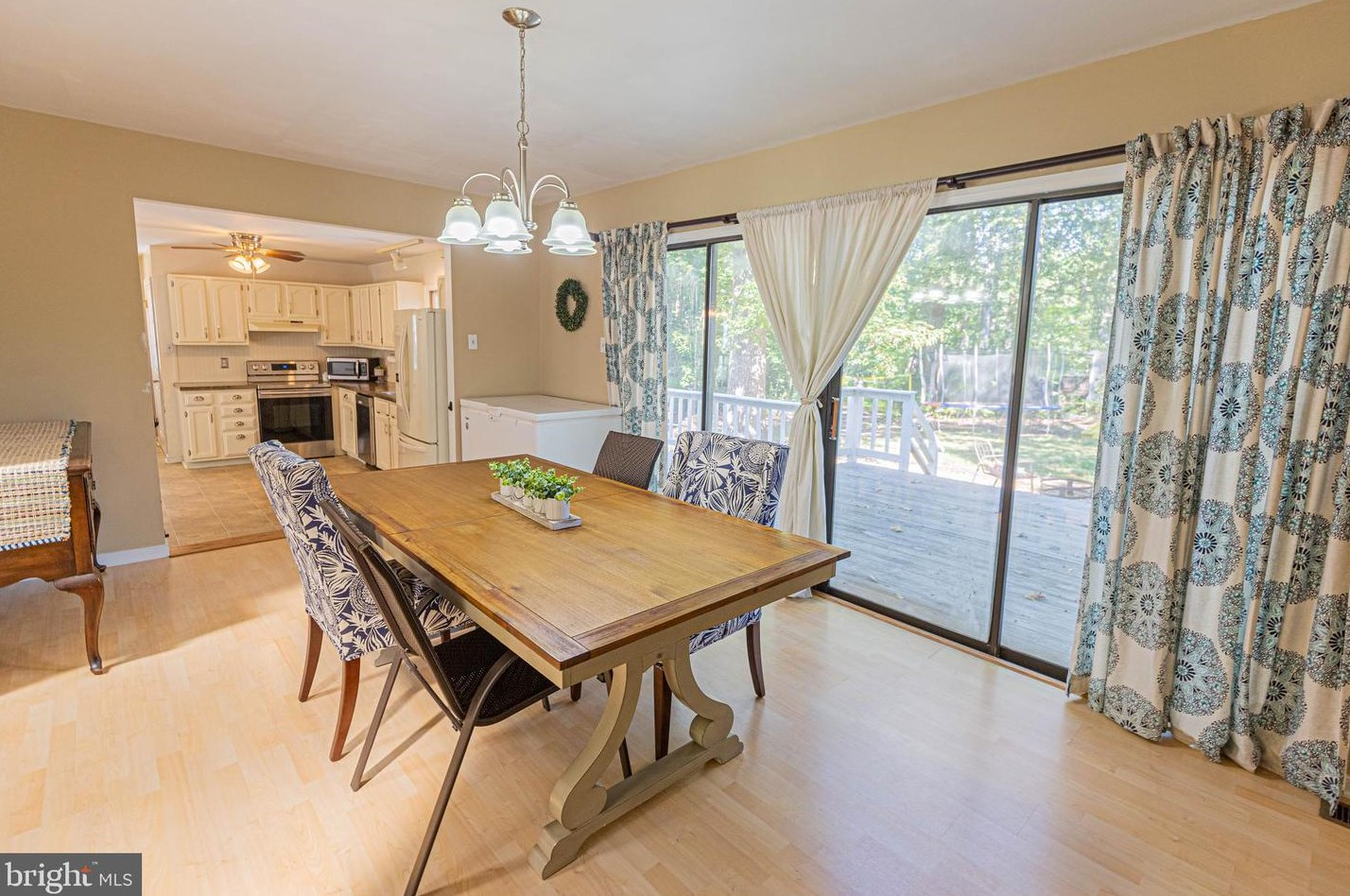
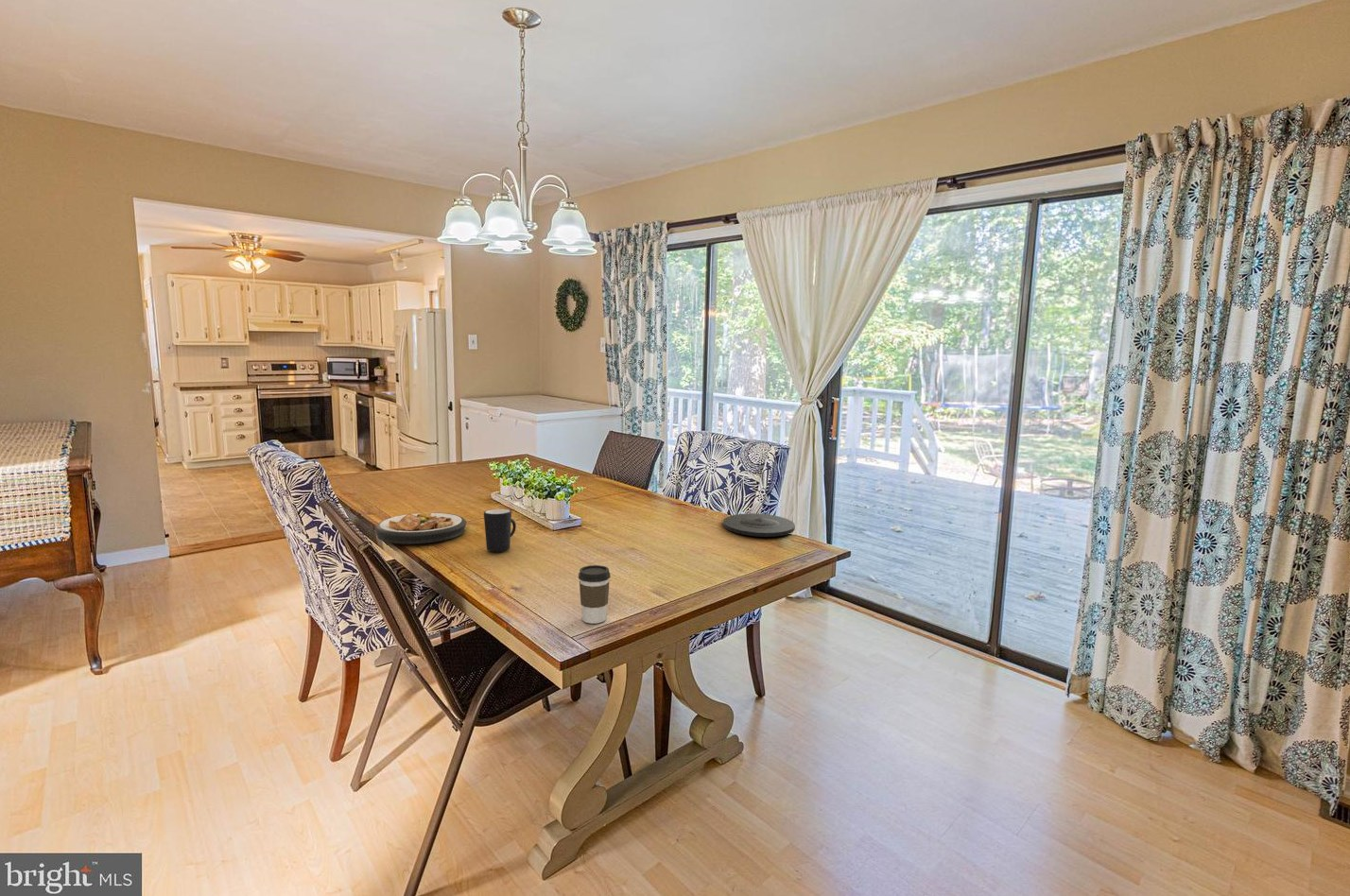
+ mug (501, 529)
+ plate (422, 524)
+ coffee cup (594, 594)
+ plate (758, 522)
